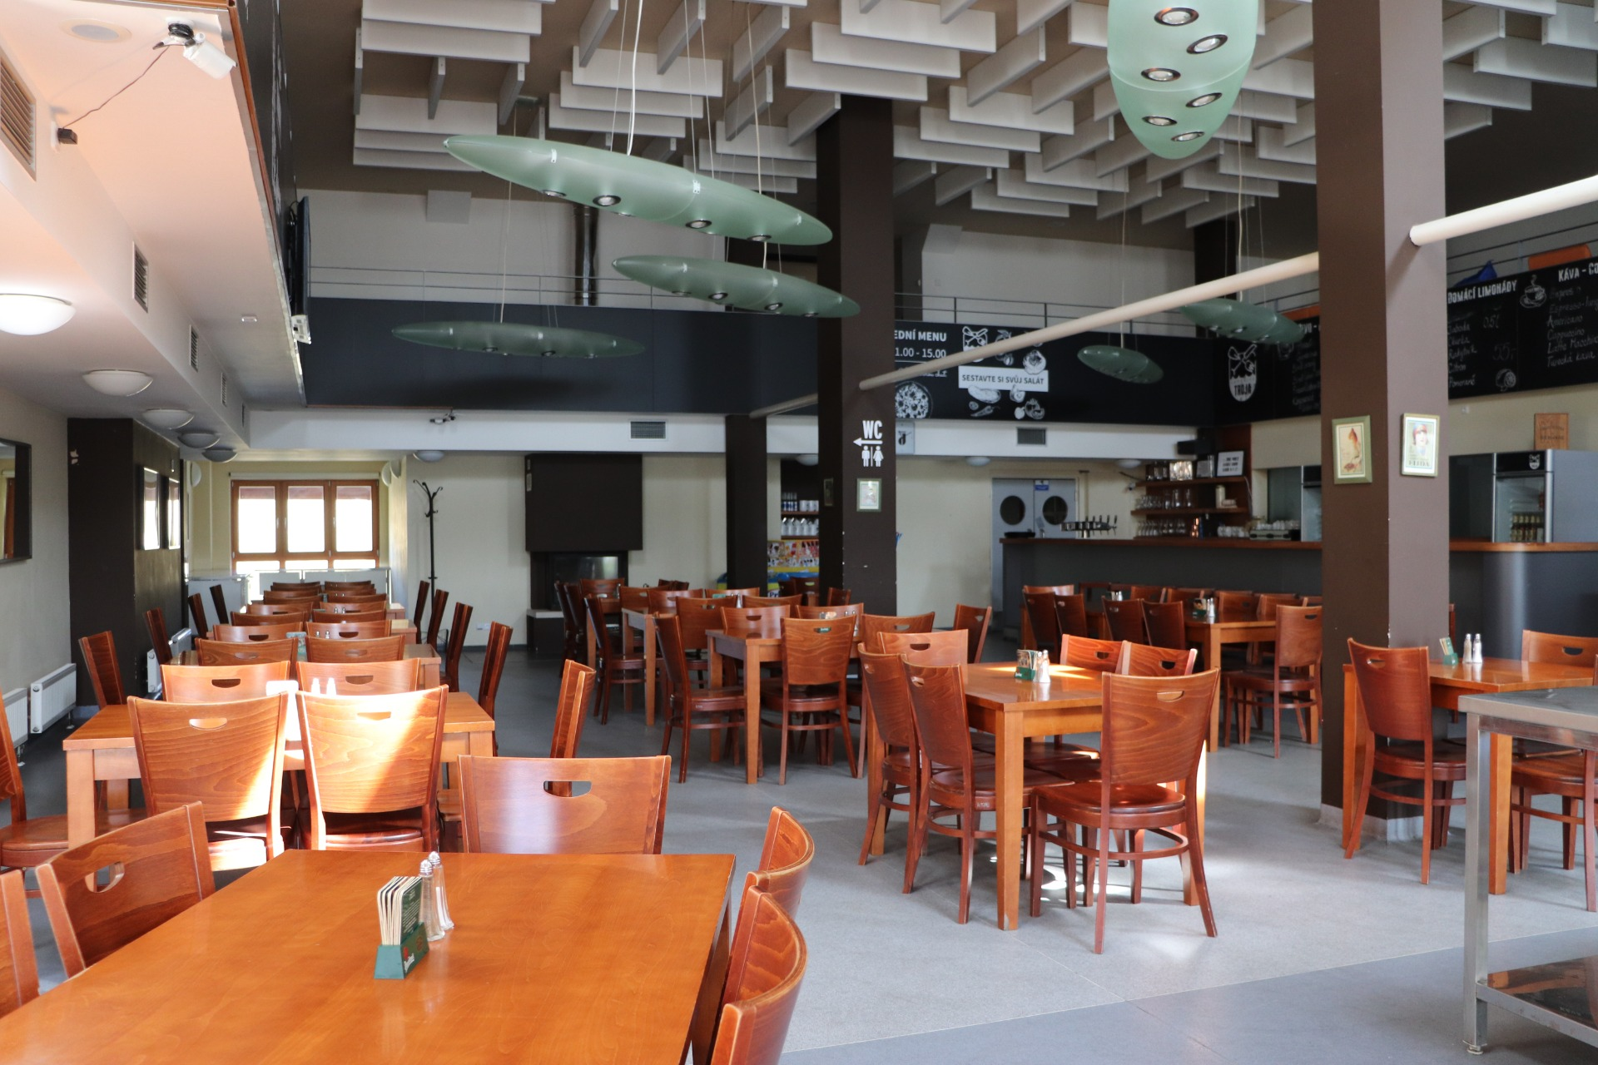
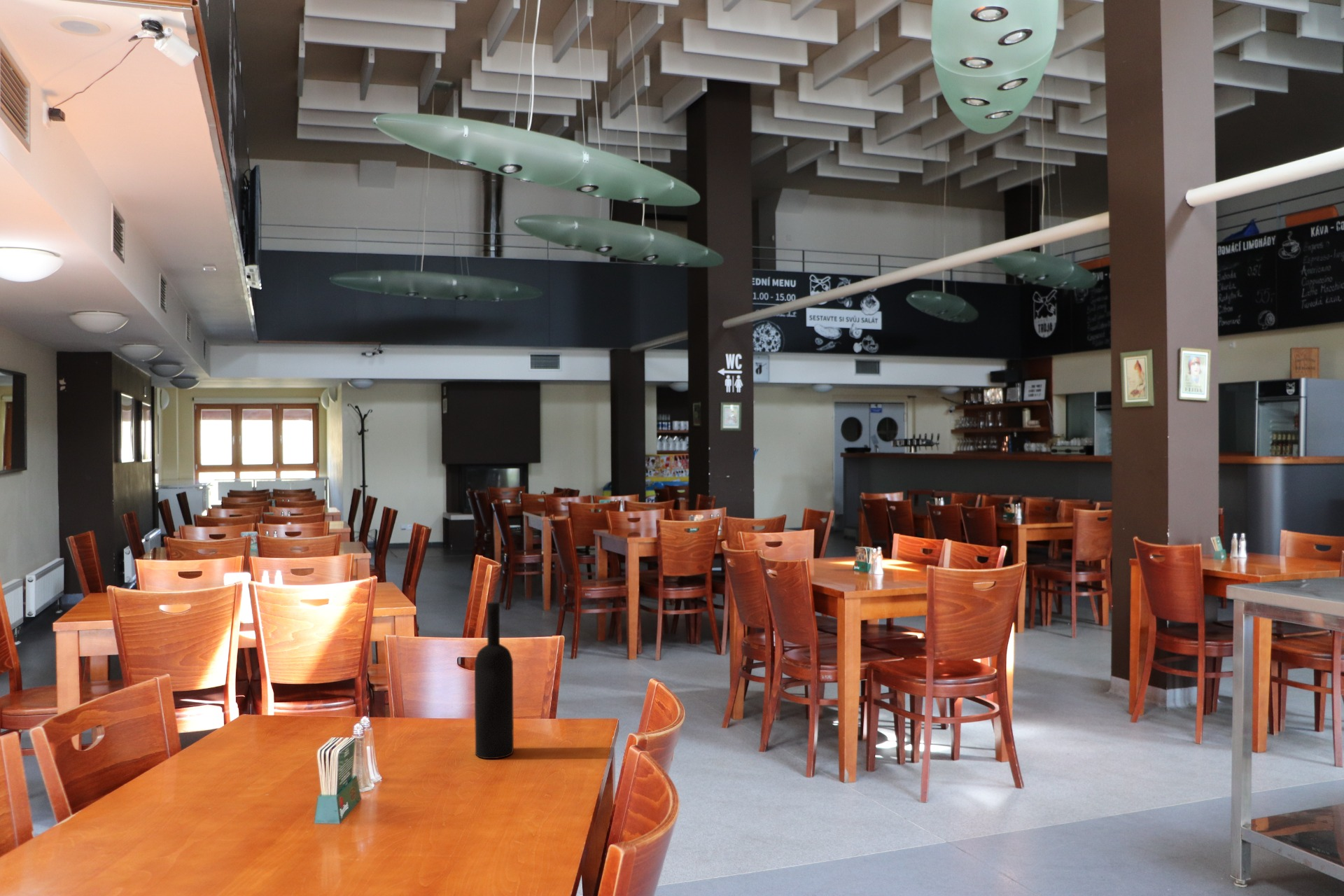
+ wine bottle (493, 678)
